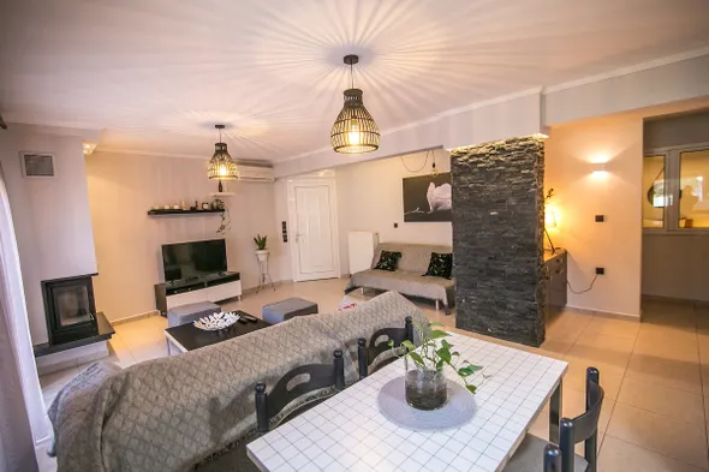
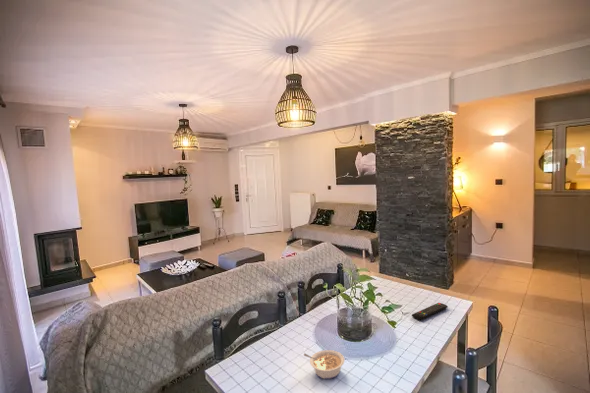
+ remote control (430, 311)
+ legume (326, 364)
